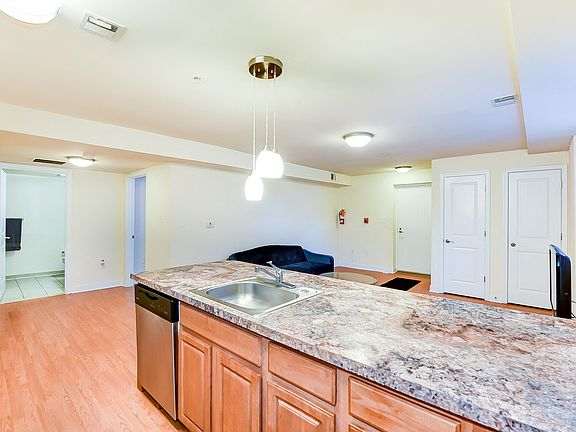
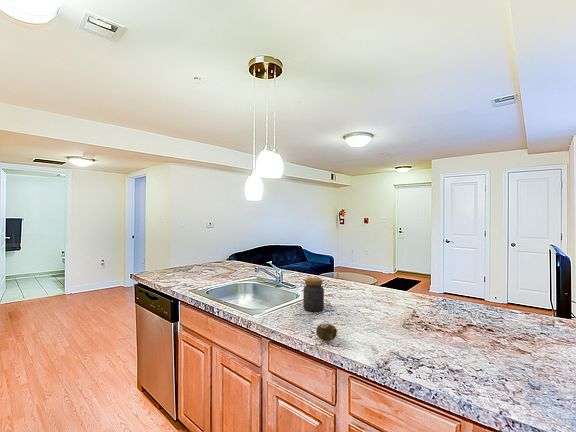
+ fruit (326, 332)
+ jar (313, 294)
